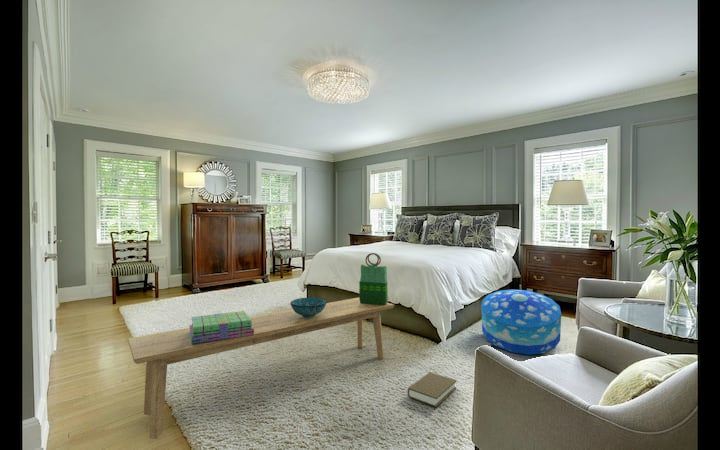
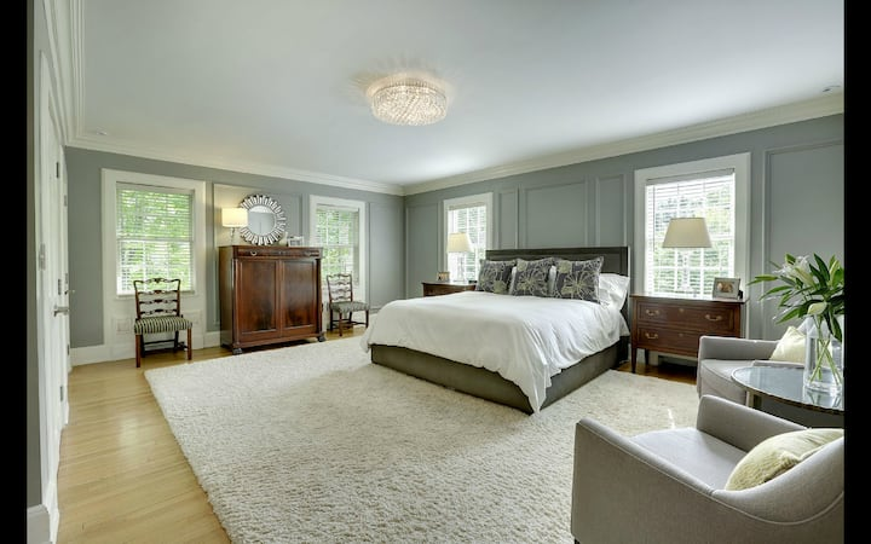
- book (432, 388)
- stack of books (221, 325)
- tote bag (373, 277)
- decorative bowl (308, 308)
- bench (280, 338)
- ottoman (519, 318)
